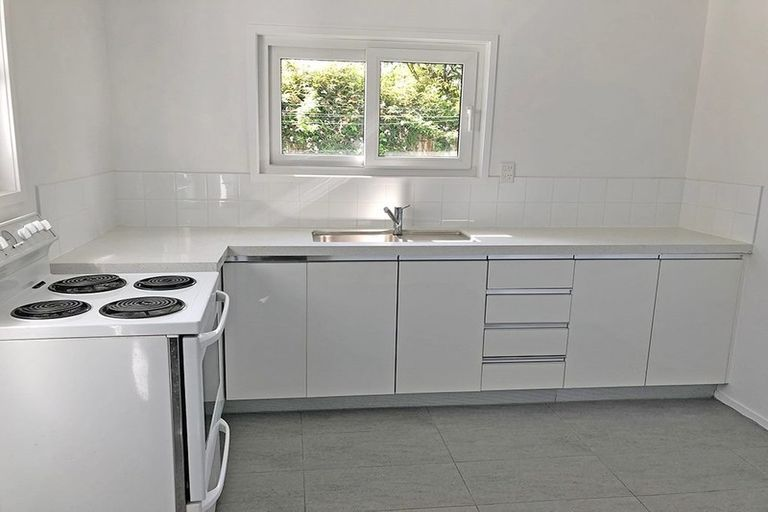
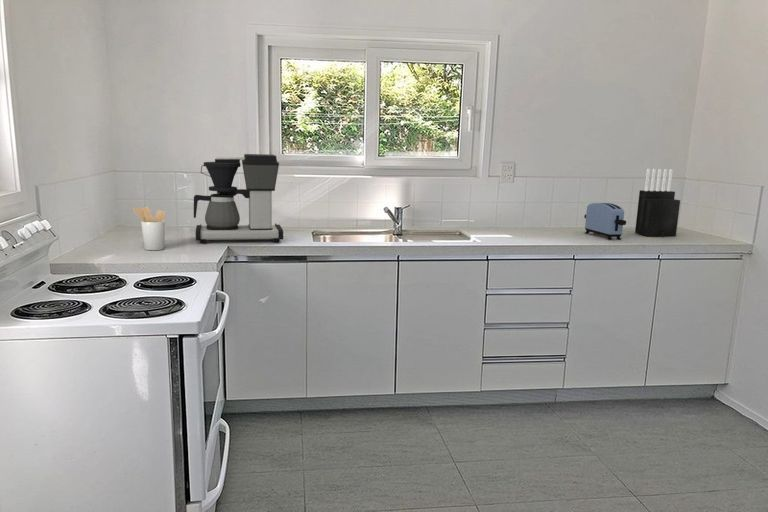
+ utensil holder (149, 227)
+ coffee maker (236, 194)
+ knife block (660, 202)
+ toaster (604, 219)
